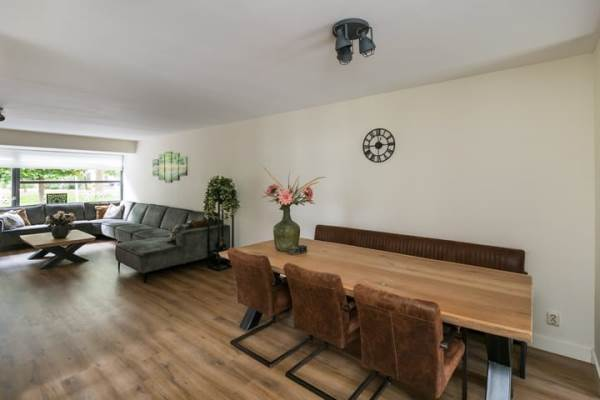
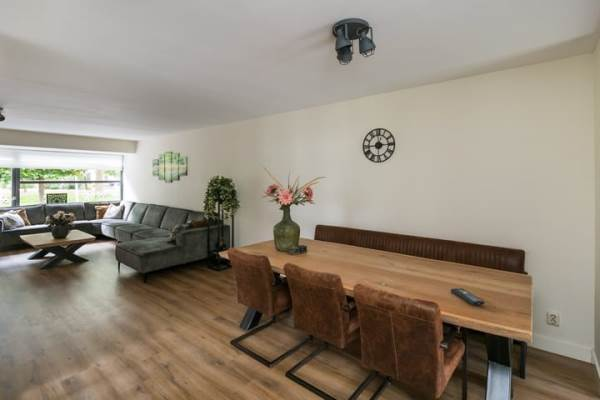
+ remote control (466, 295)
